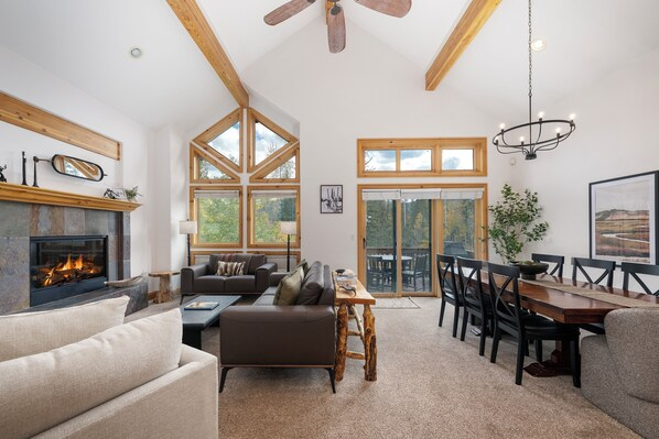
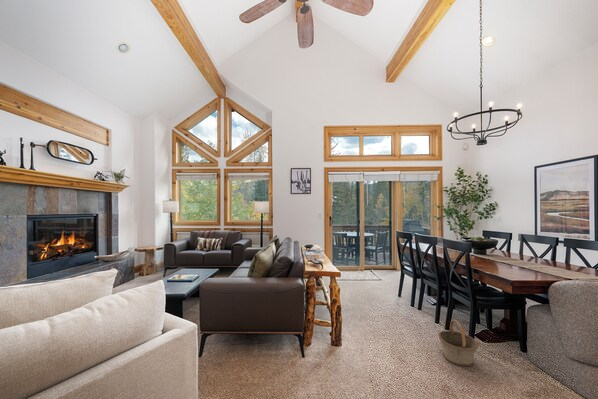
+ basket (457, 340)
